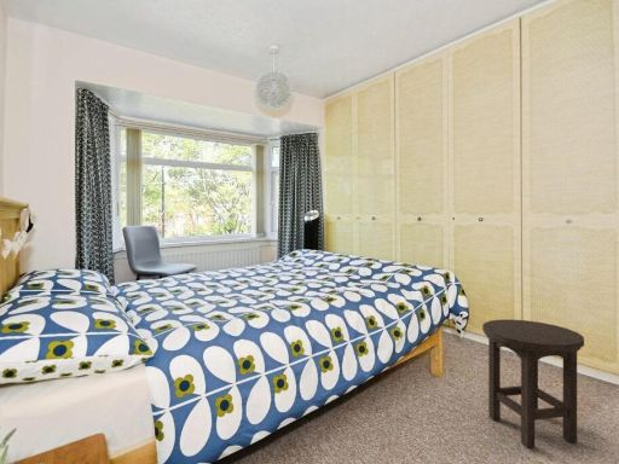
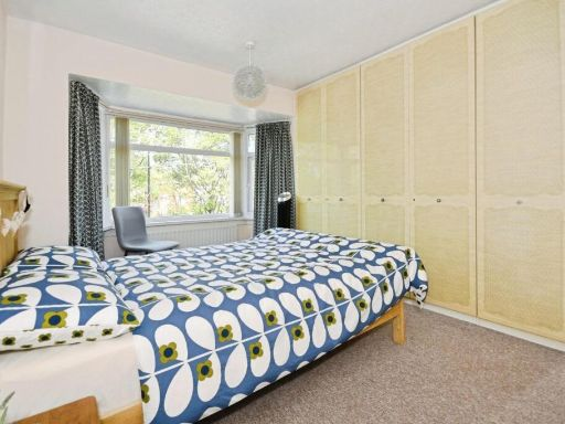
- stool (530, 379)
